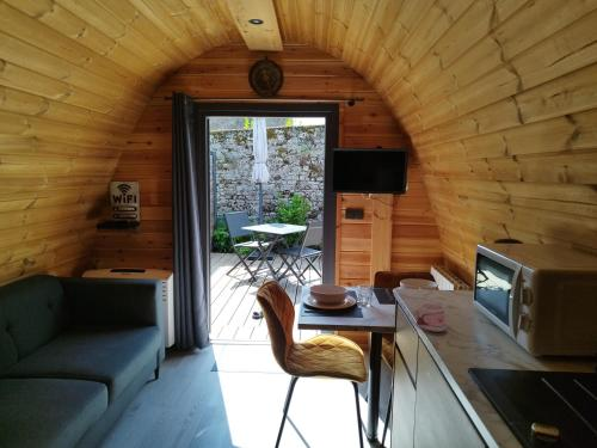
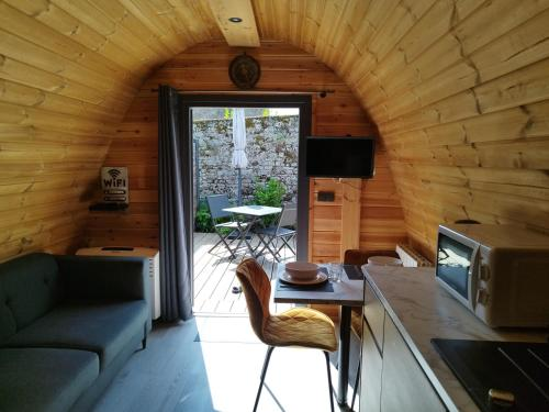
- mug (429, 315)
